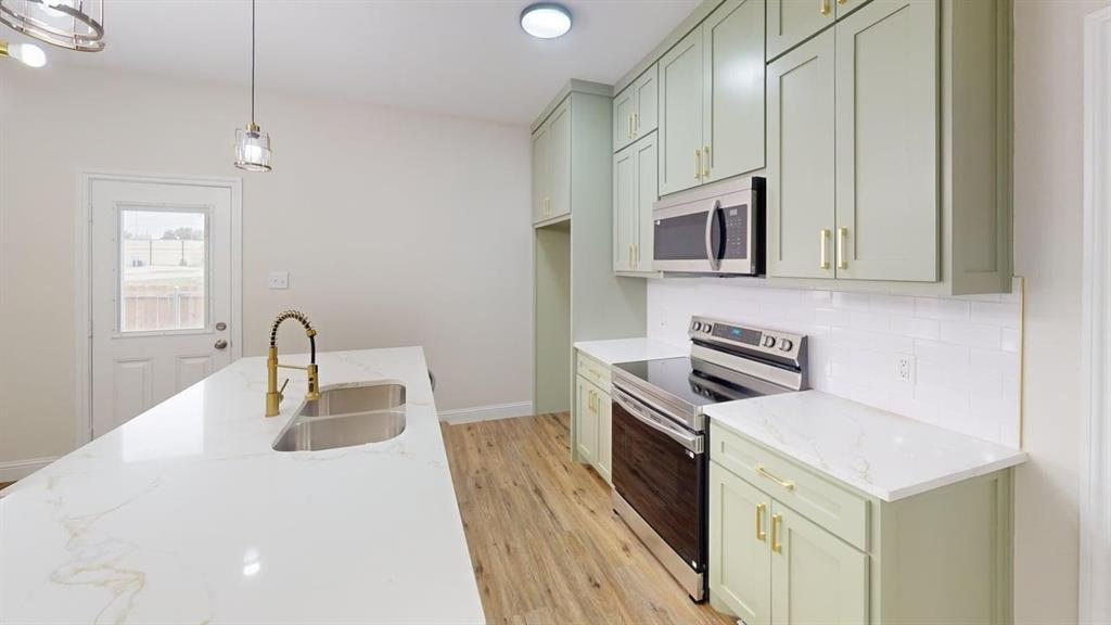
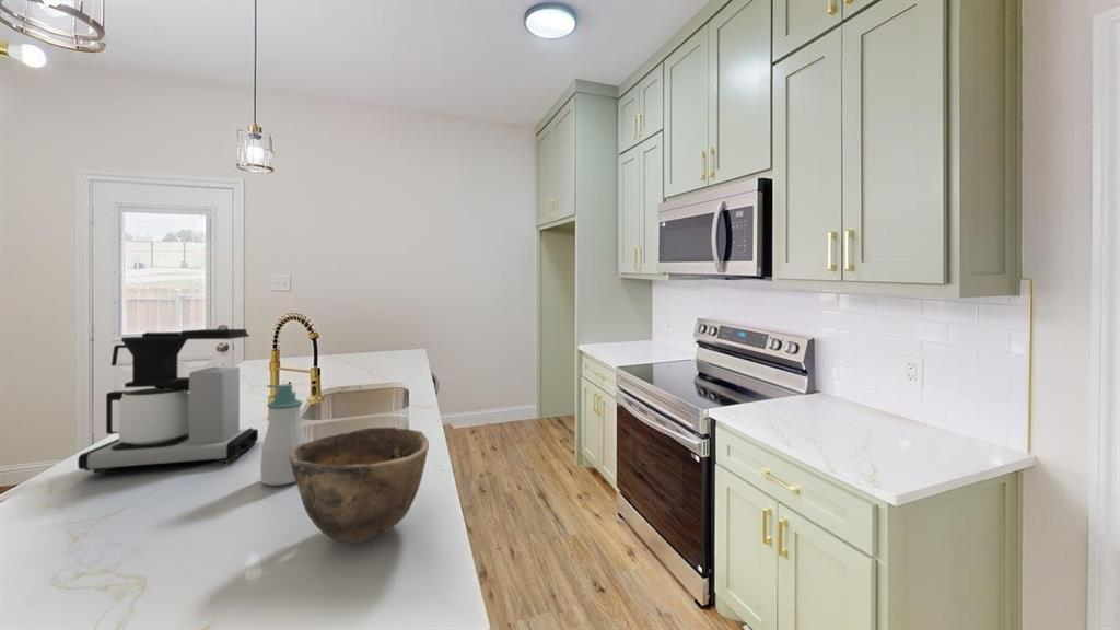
+ coffee maker (177, 394)
+ bowl (362, 488)
+ soap bottle (284, 432)
